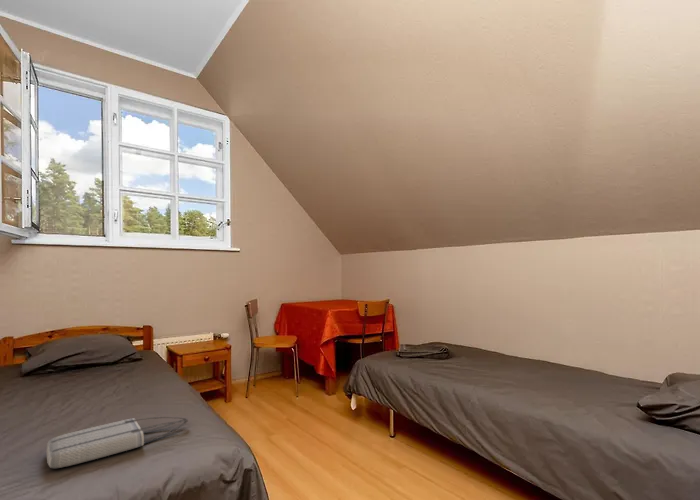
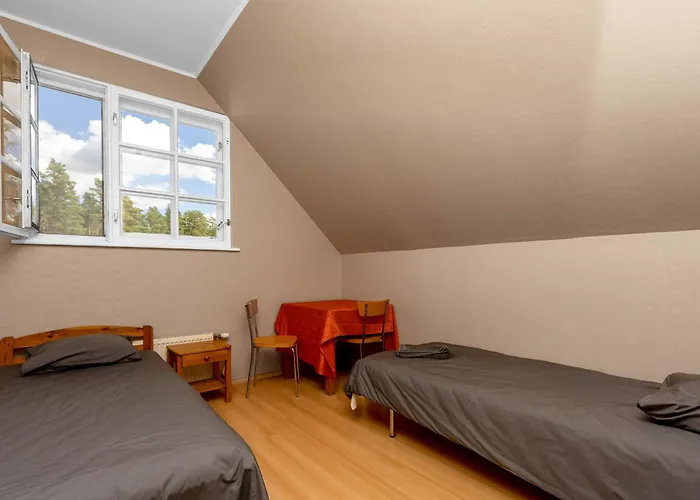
- tote bag (123, 434)
